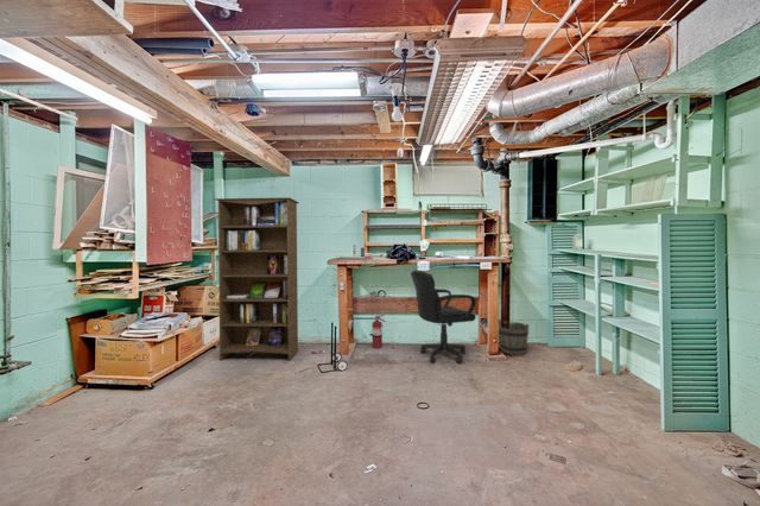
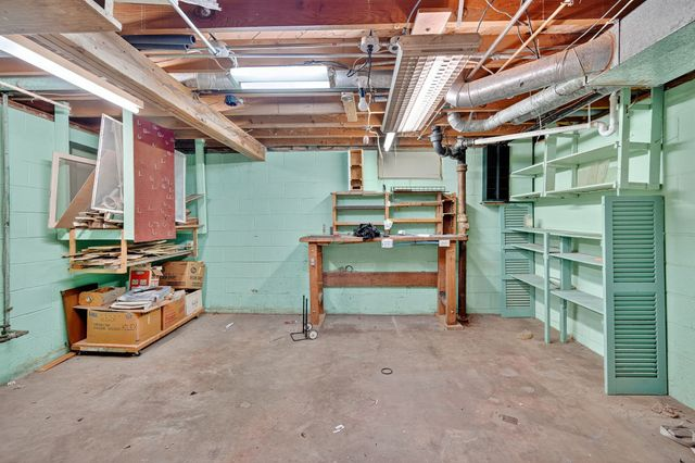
- bookcase (259, 278)
- chair (441, 312)
- fire extinguisher (369, 334)
- bucket (513, 336)
